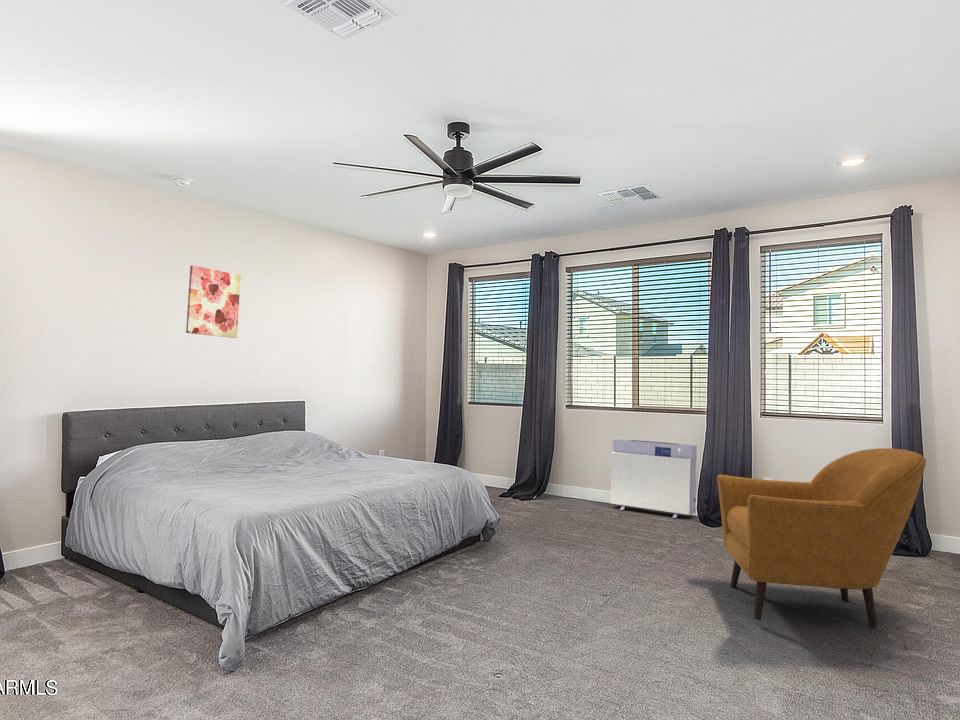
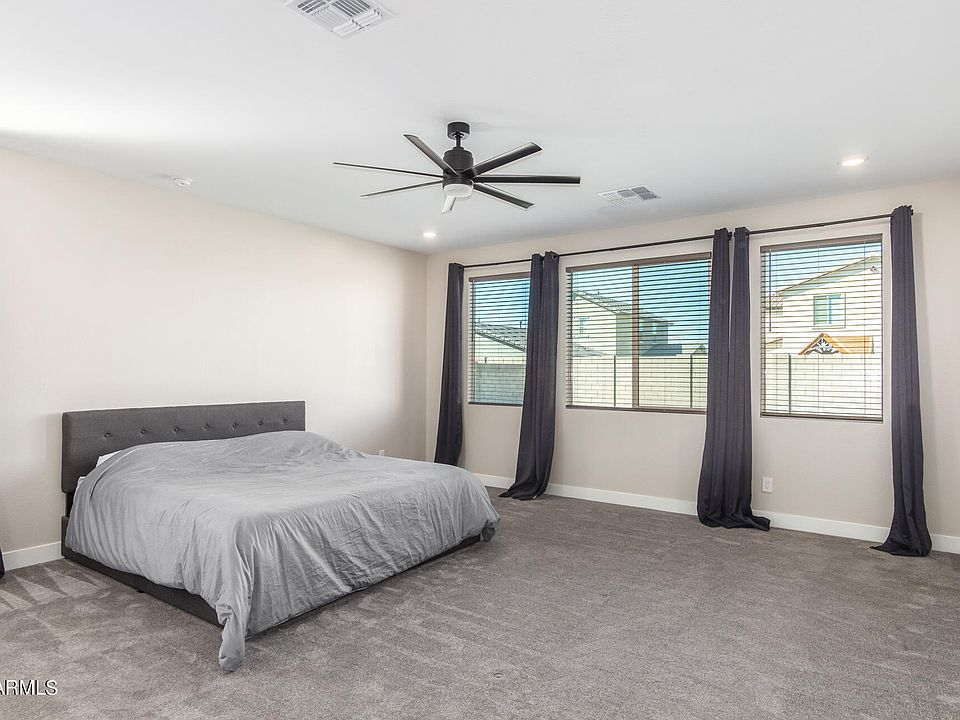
- armchair (818, 526)
- air purifier (653, 476)
- wall art (214, 302)
